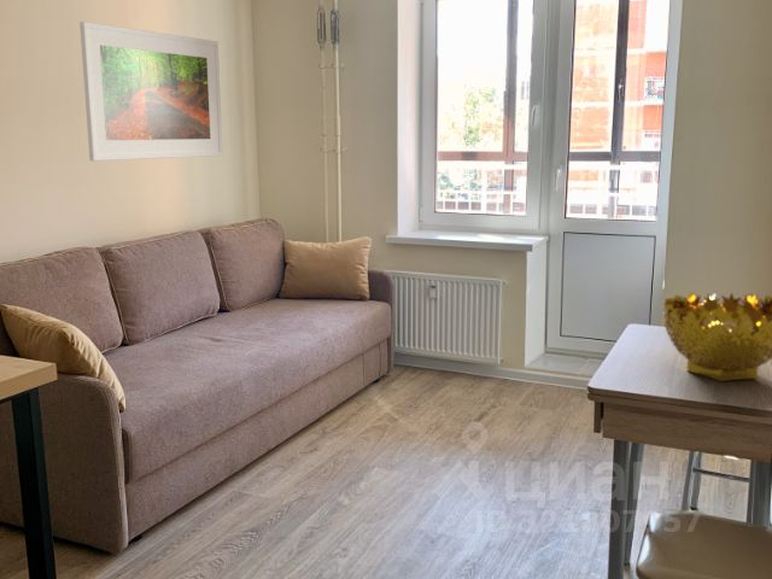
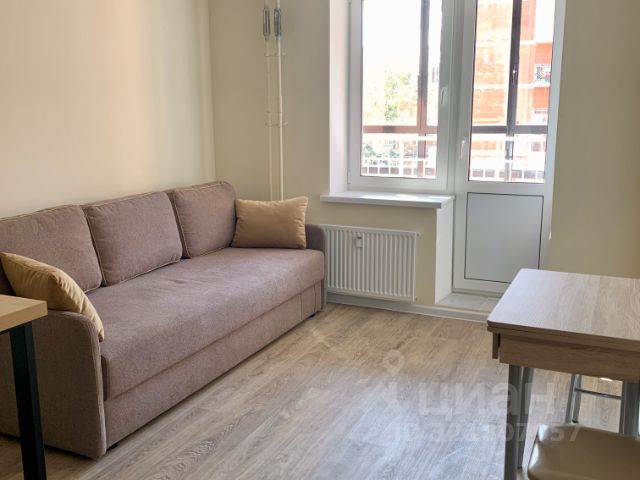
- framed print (159, 95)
- decorative bowl (724, 337)
